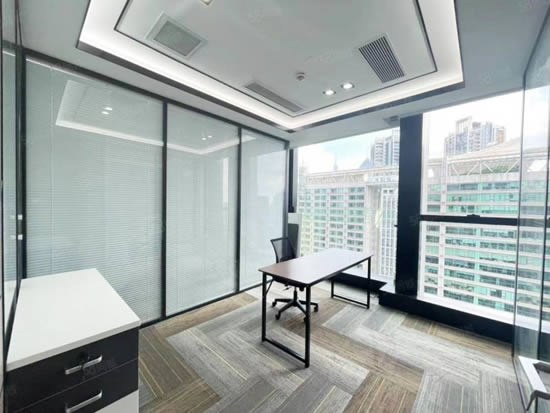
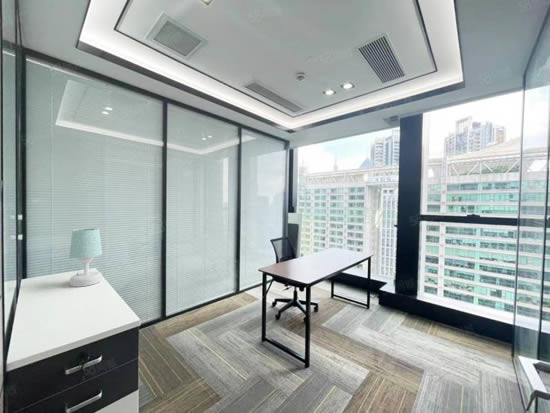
+ table lamp (86, 255)
